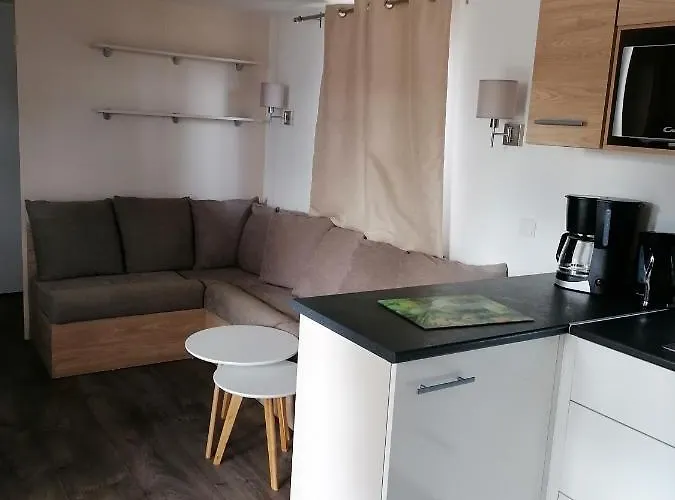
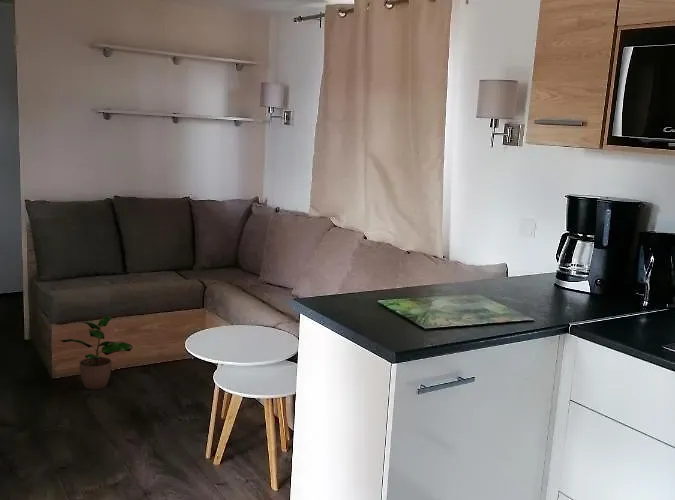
+ potted plant (96, 351)
